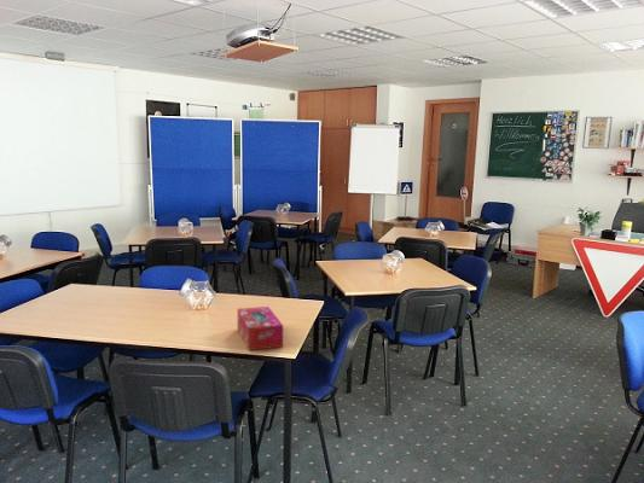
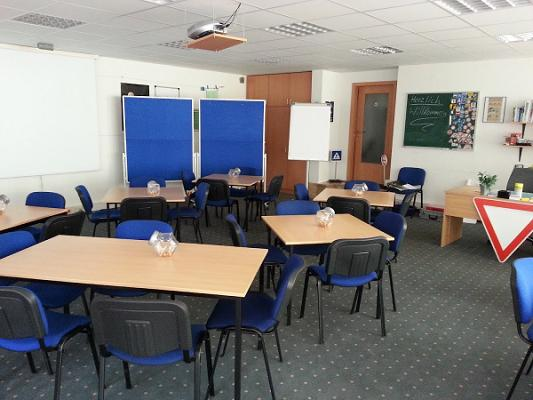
- tissue box (259, 326)
